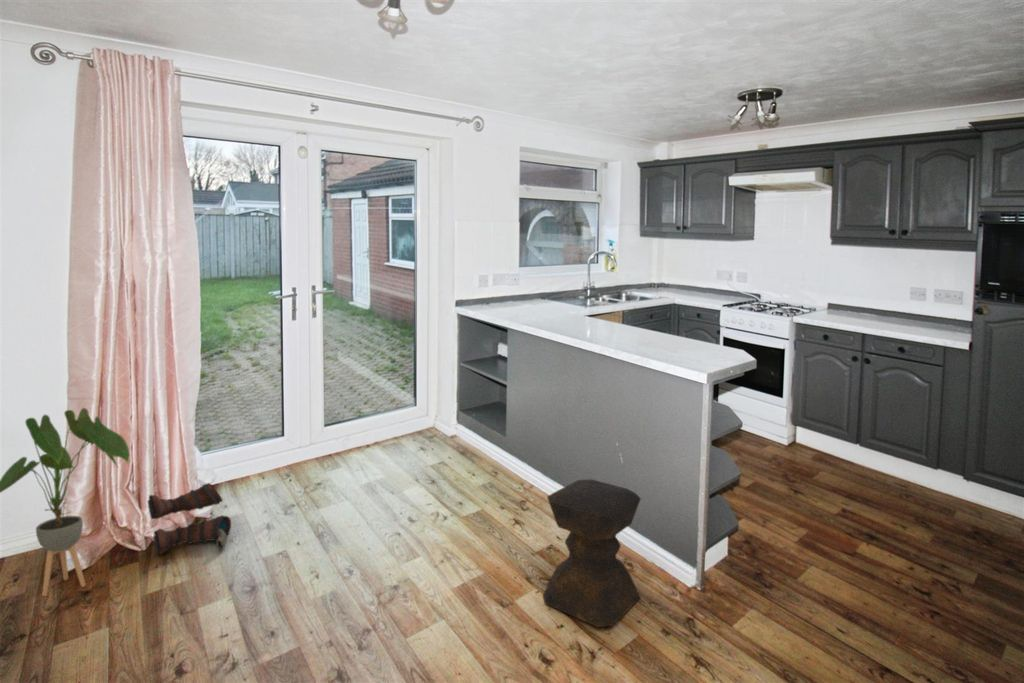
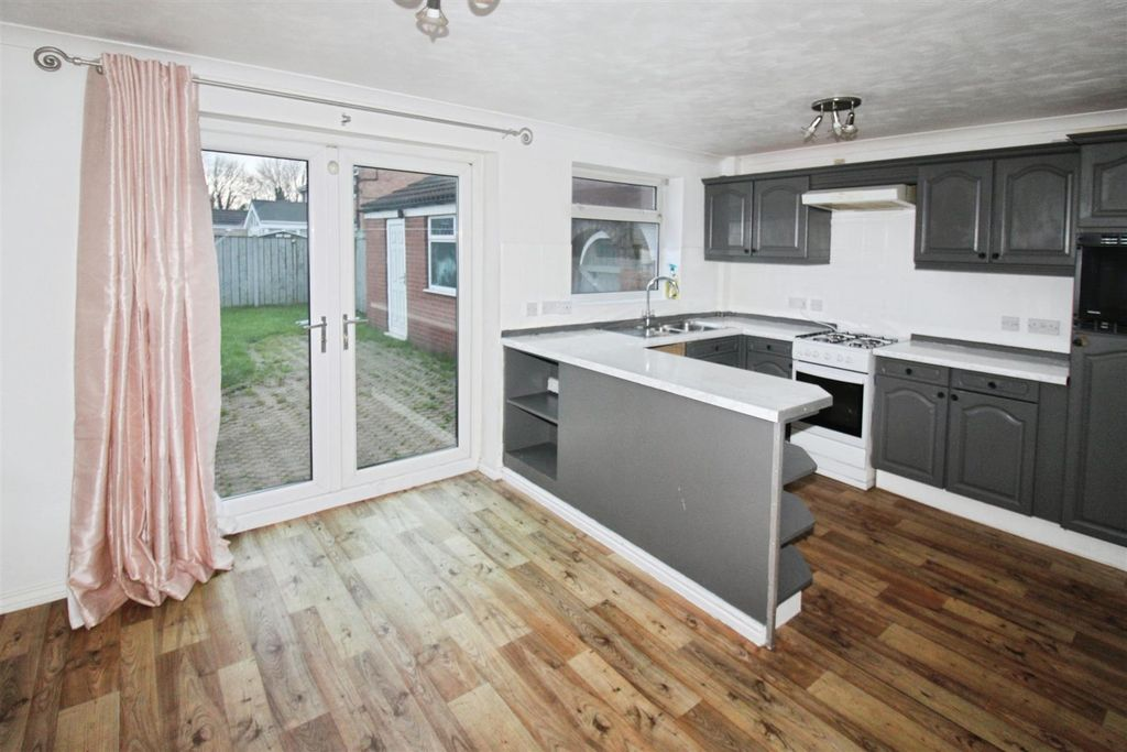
- boots (190, 510)
- house plant (66, 498)
- stool (592, 545)
